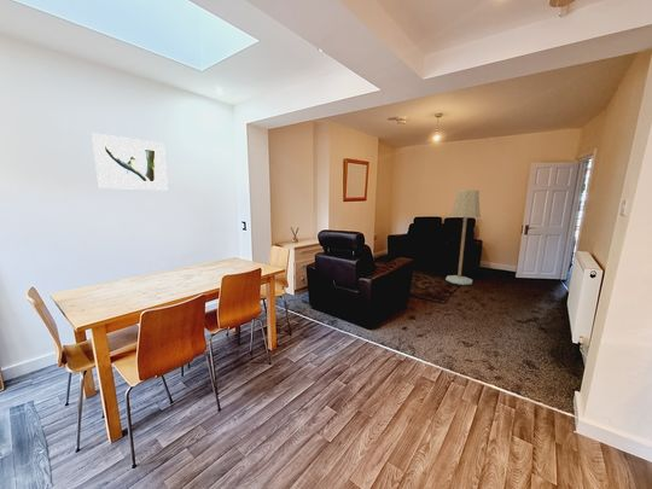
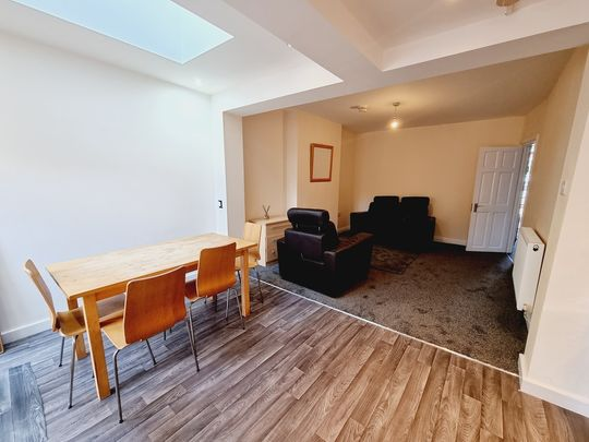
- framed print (133, 164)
- floor lamp (462, 237)
